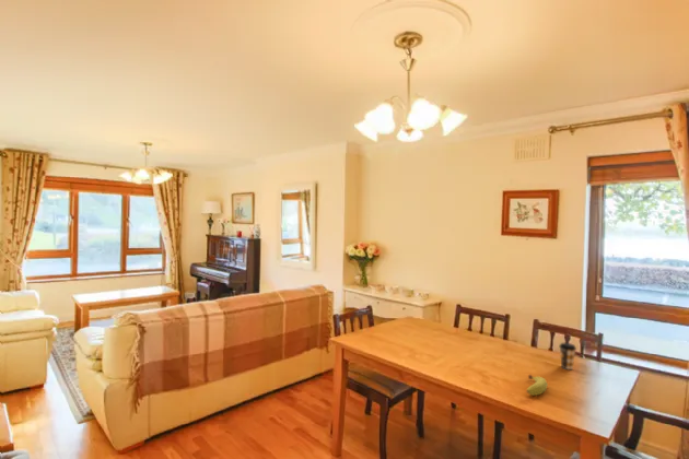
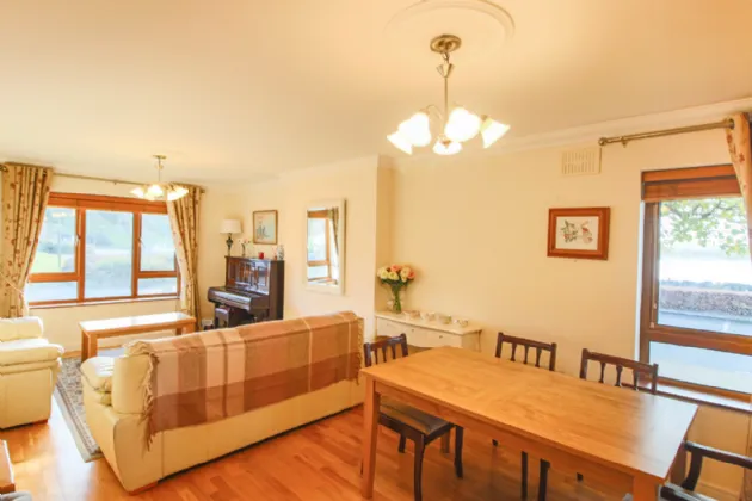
- coffee cup (567, 355)
- fruit (534, 384)
